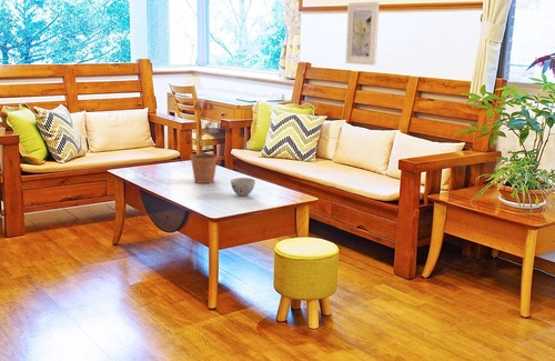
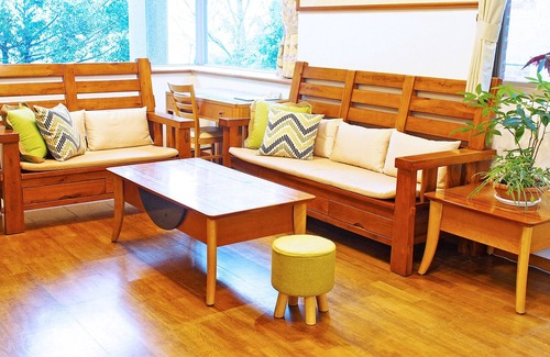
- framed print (361, 33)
- teacup (243, 188)
- potted plant (208, 141)
